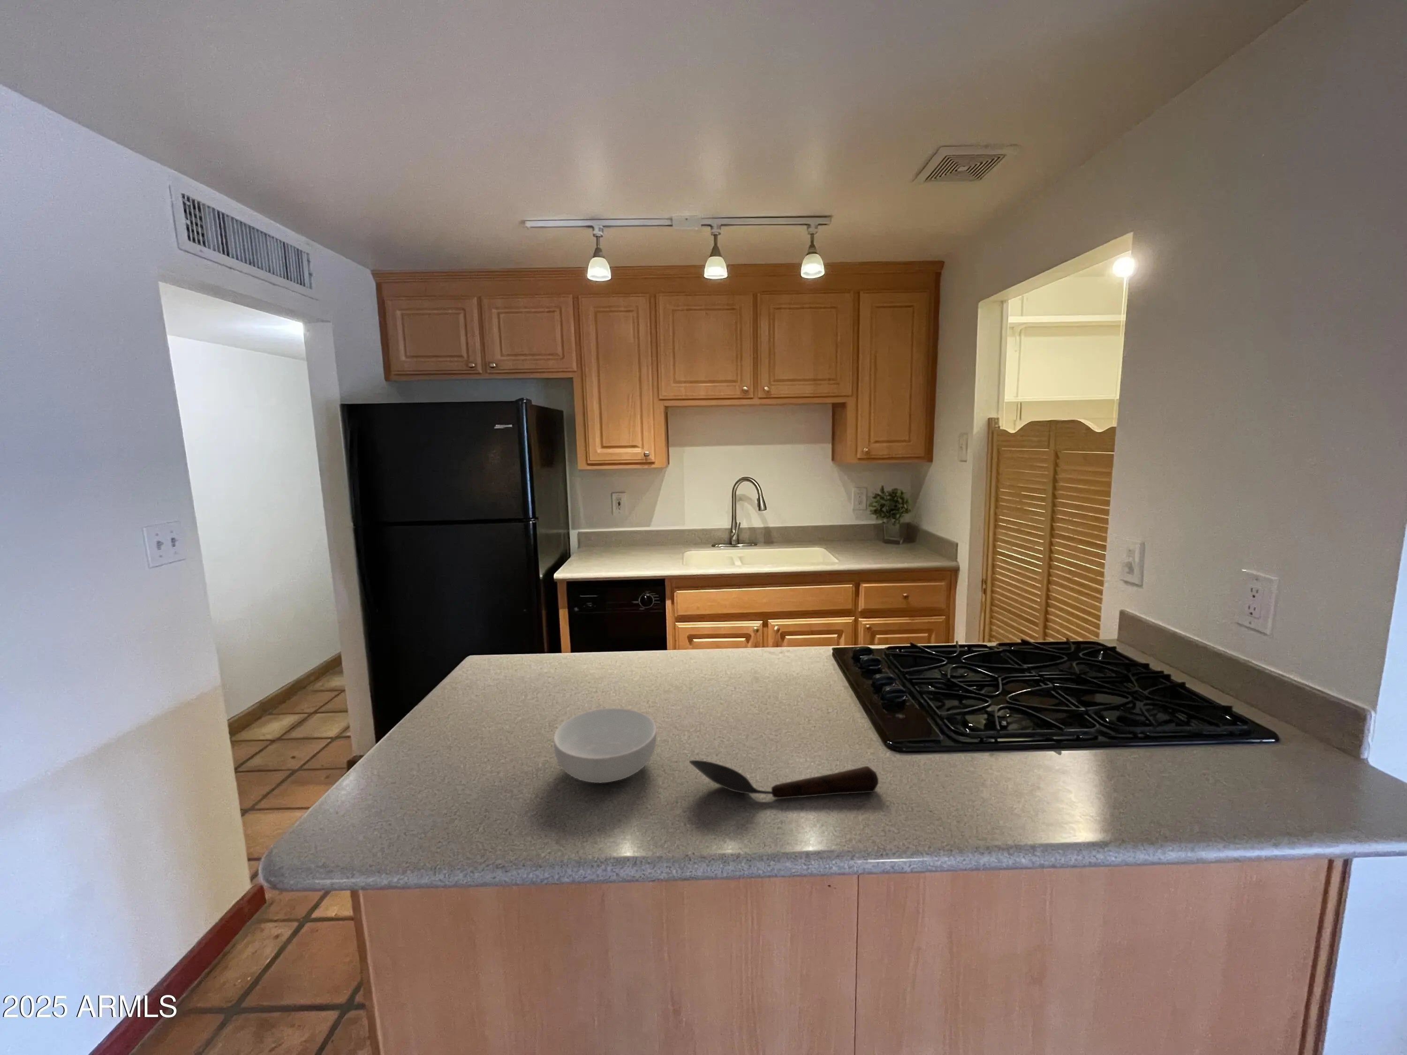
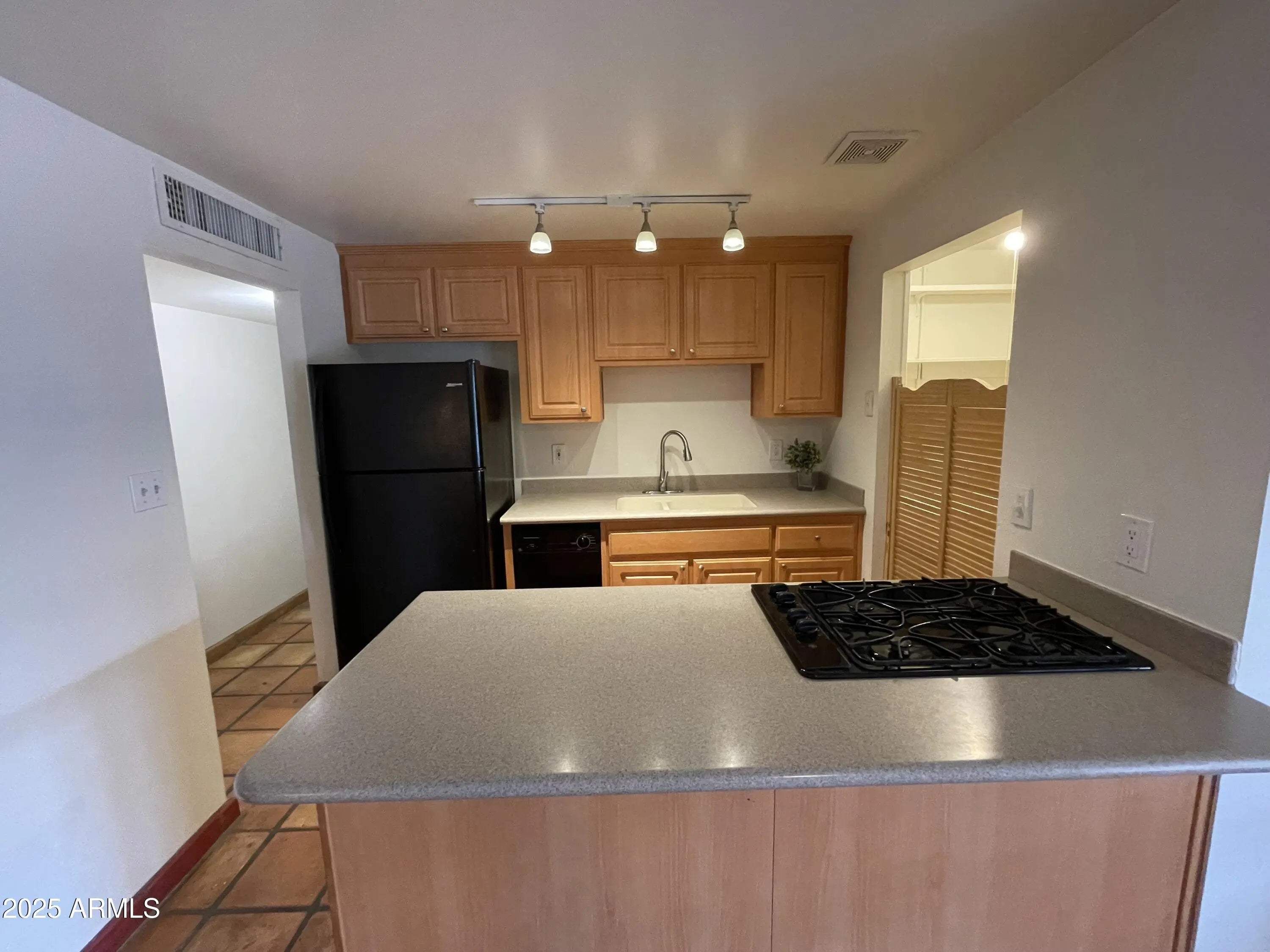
- cereal bowl (606, 749)
- spoon (783, 782)
